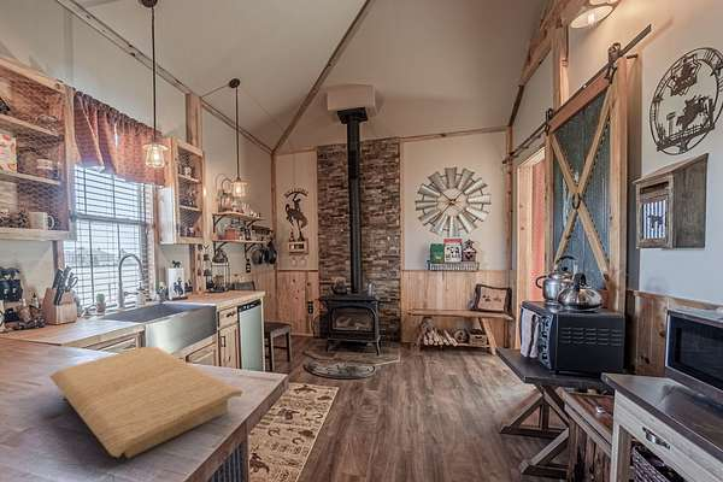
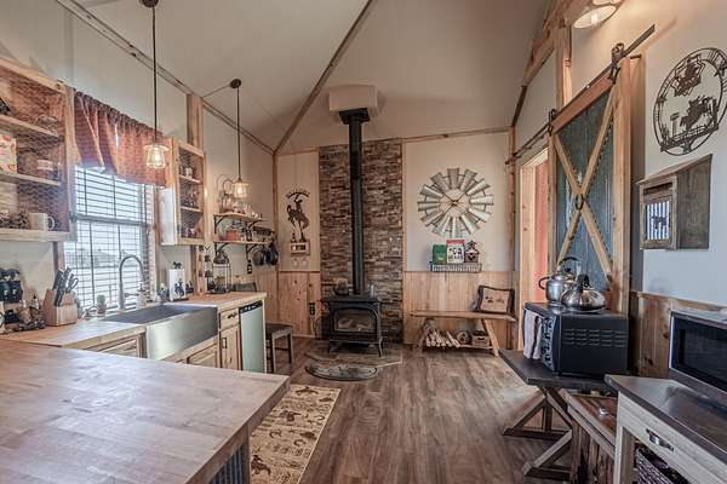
- cutting board (141, 390)
